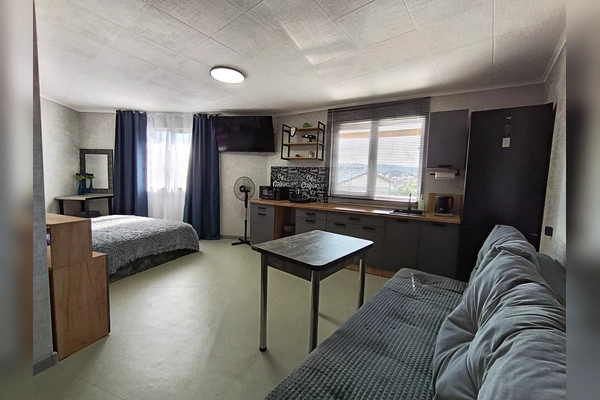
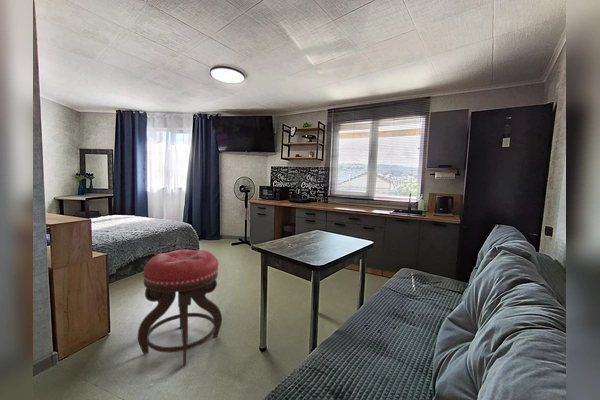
+ stool (182, 300)
